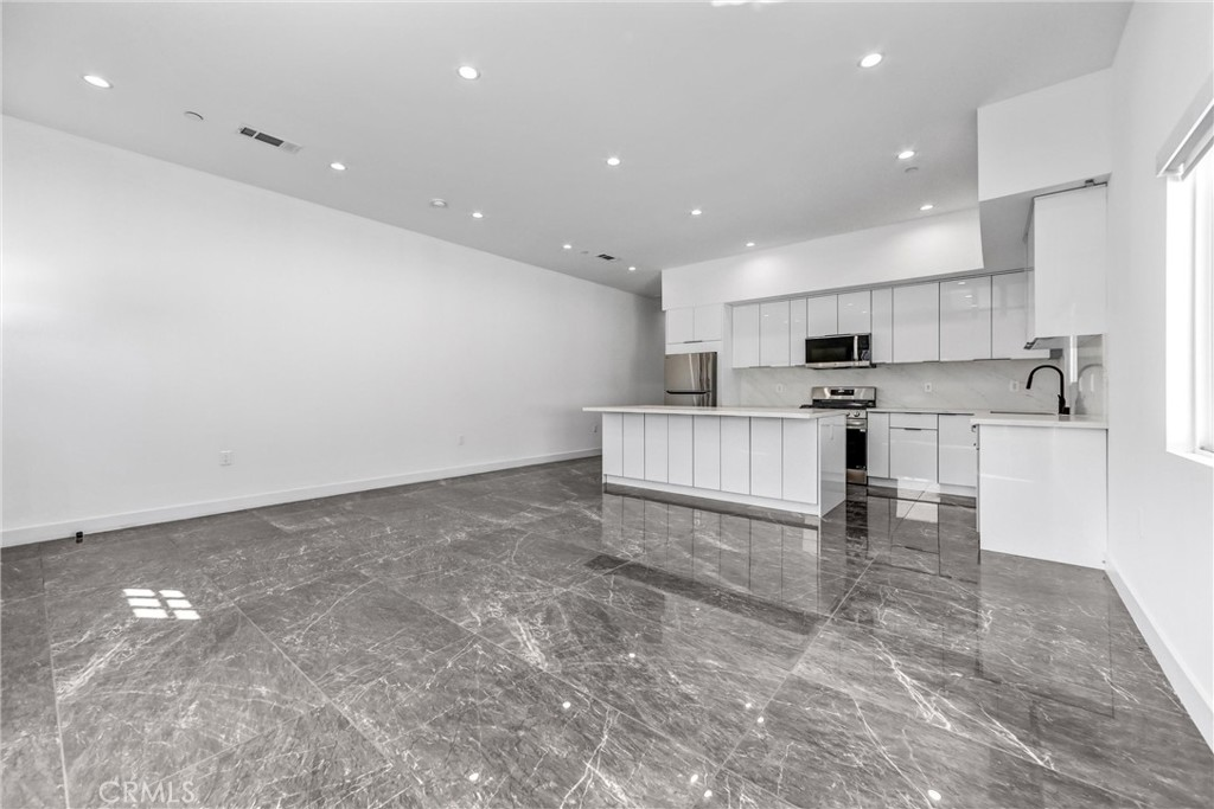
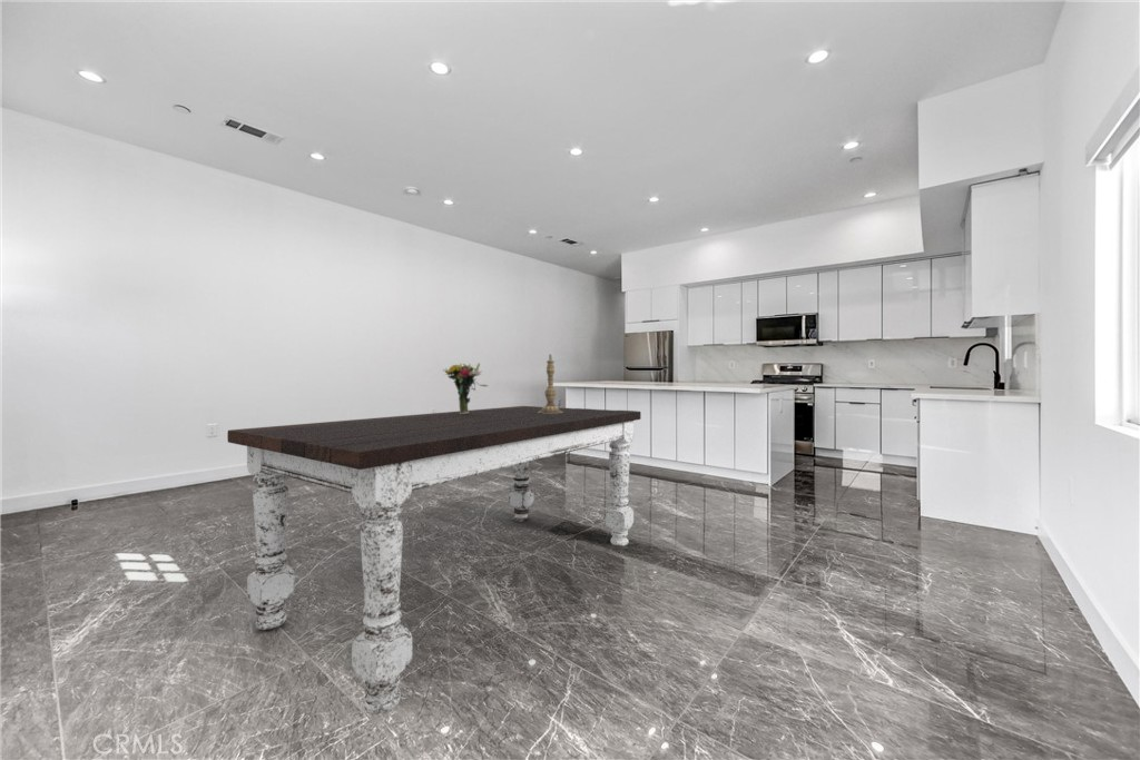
+ candlestick (550, 383)
+ bouquet (465, 387)
+ dining table (473, 475)
